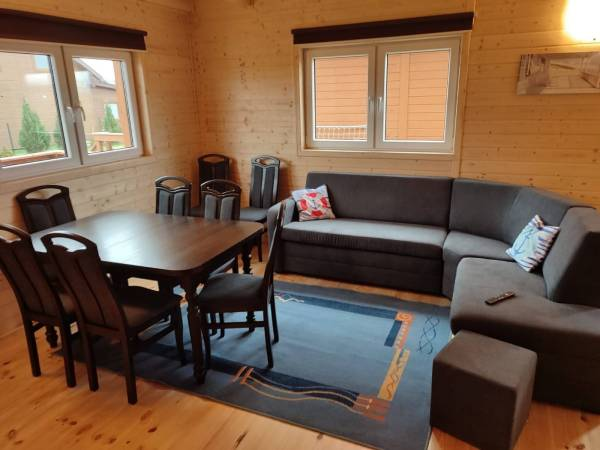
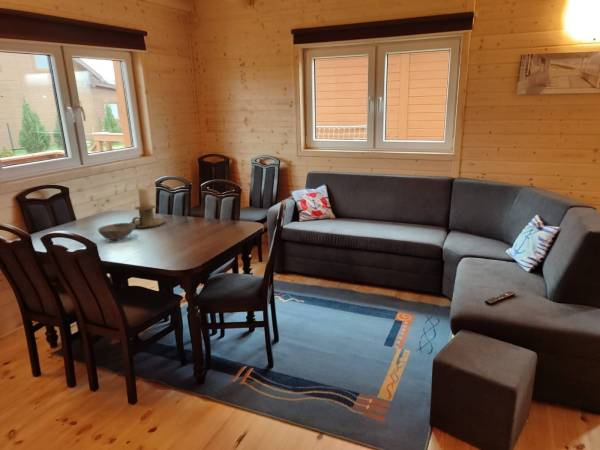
+ candle holder (145, 206)
+ bowl (117, 232)
